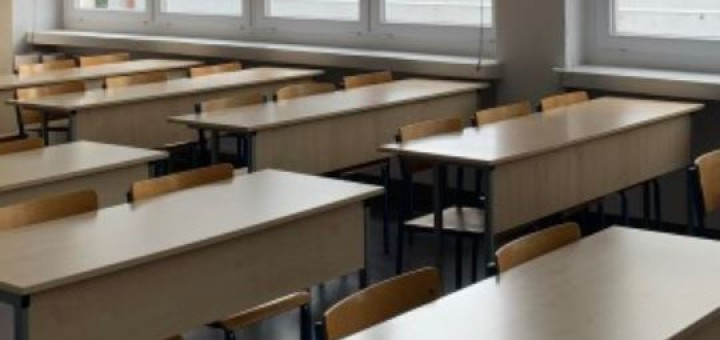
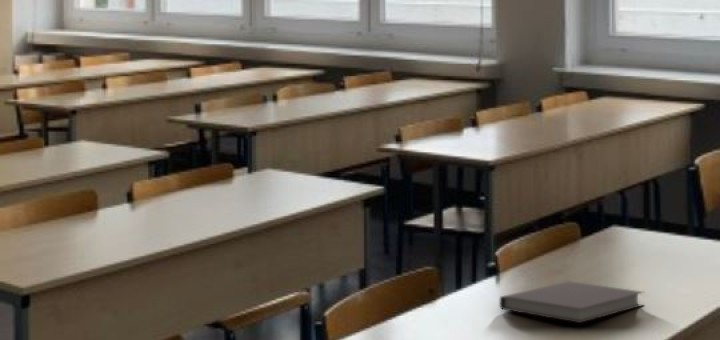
+ notebook (572, 300)
